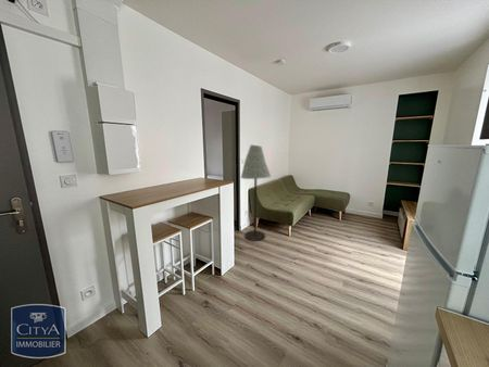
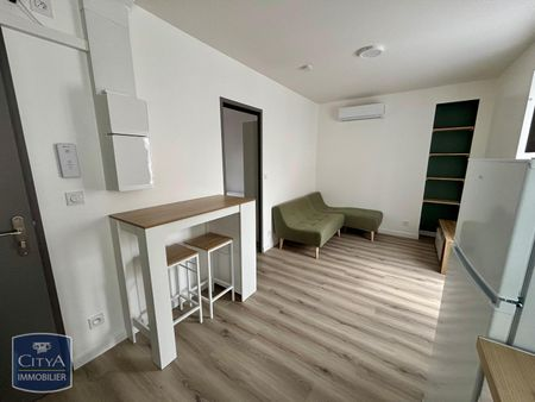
- floor lamp (255, 192)
